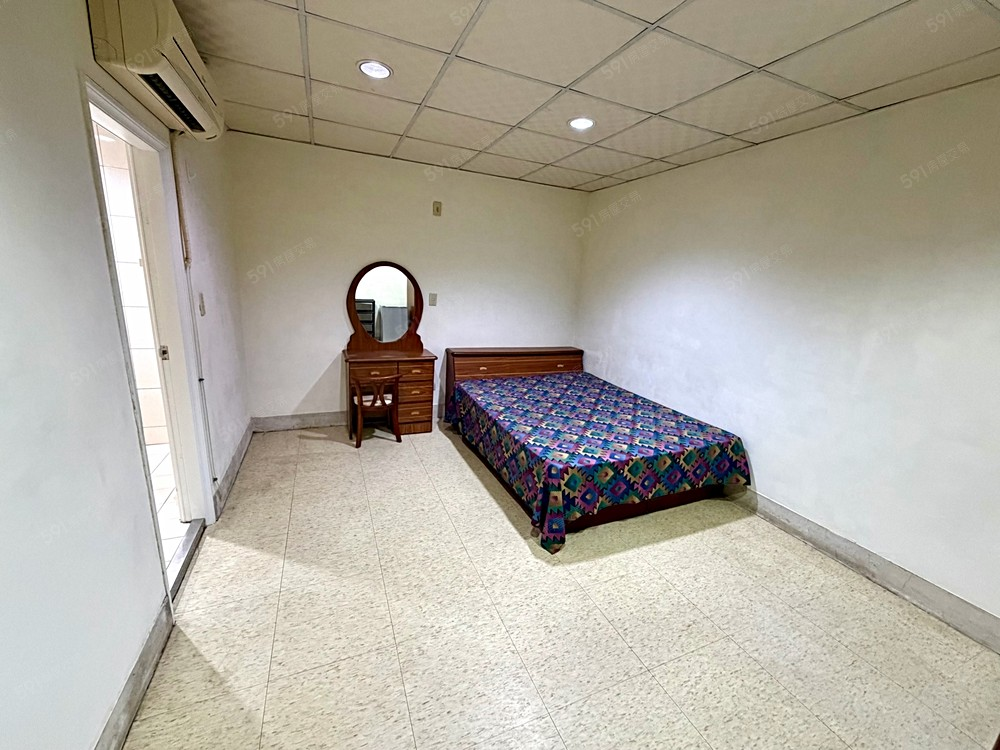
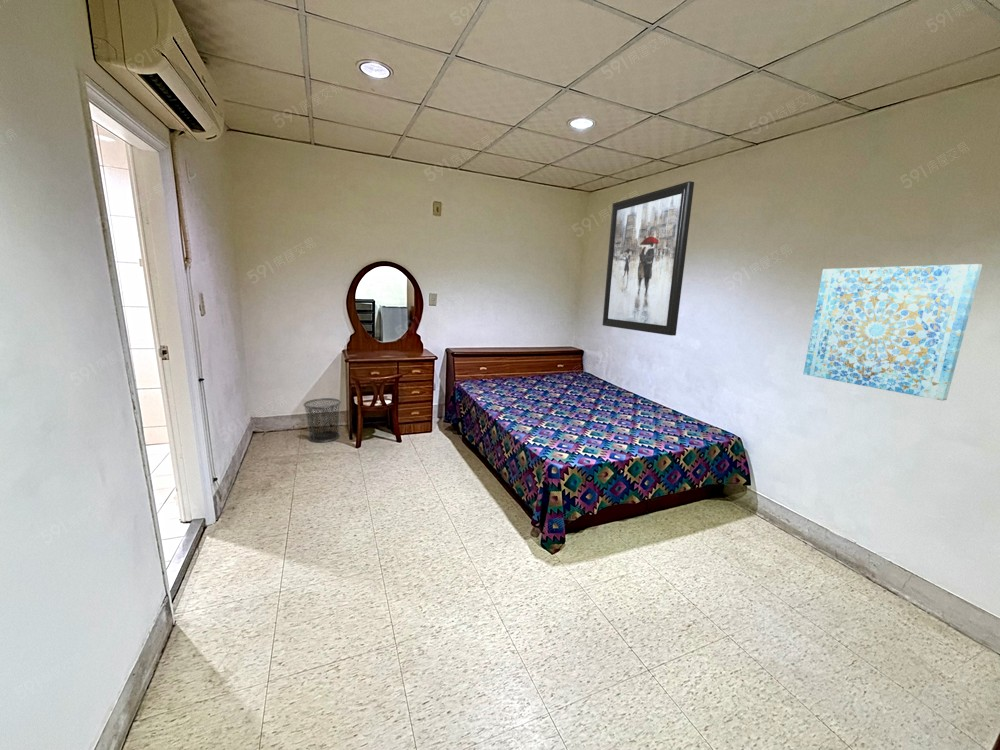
+ wall art (641, 264)
+ wall art (878, 328)
+ waste bin (323, 419)
